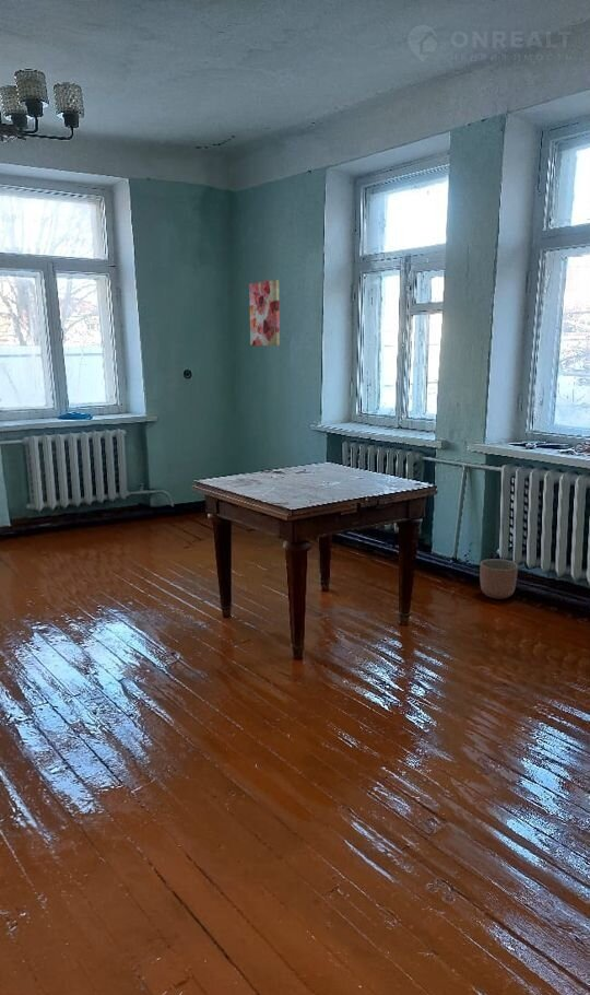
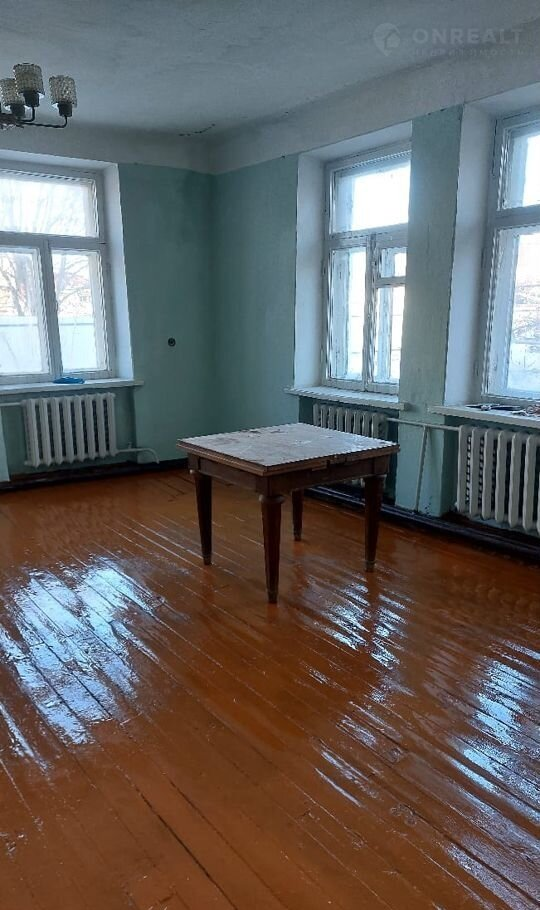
- wall art (263, 314)
- planter (497, 580)
